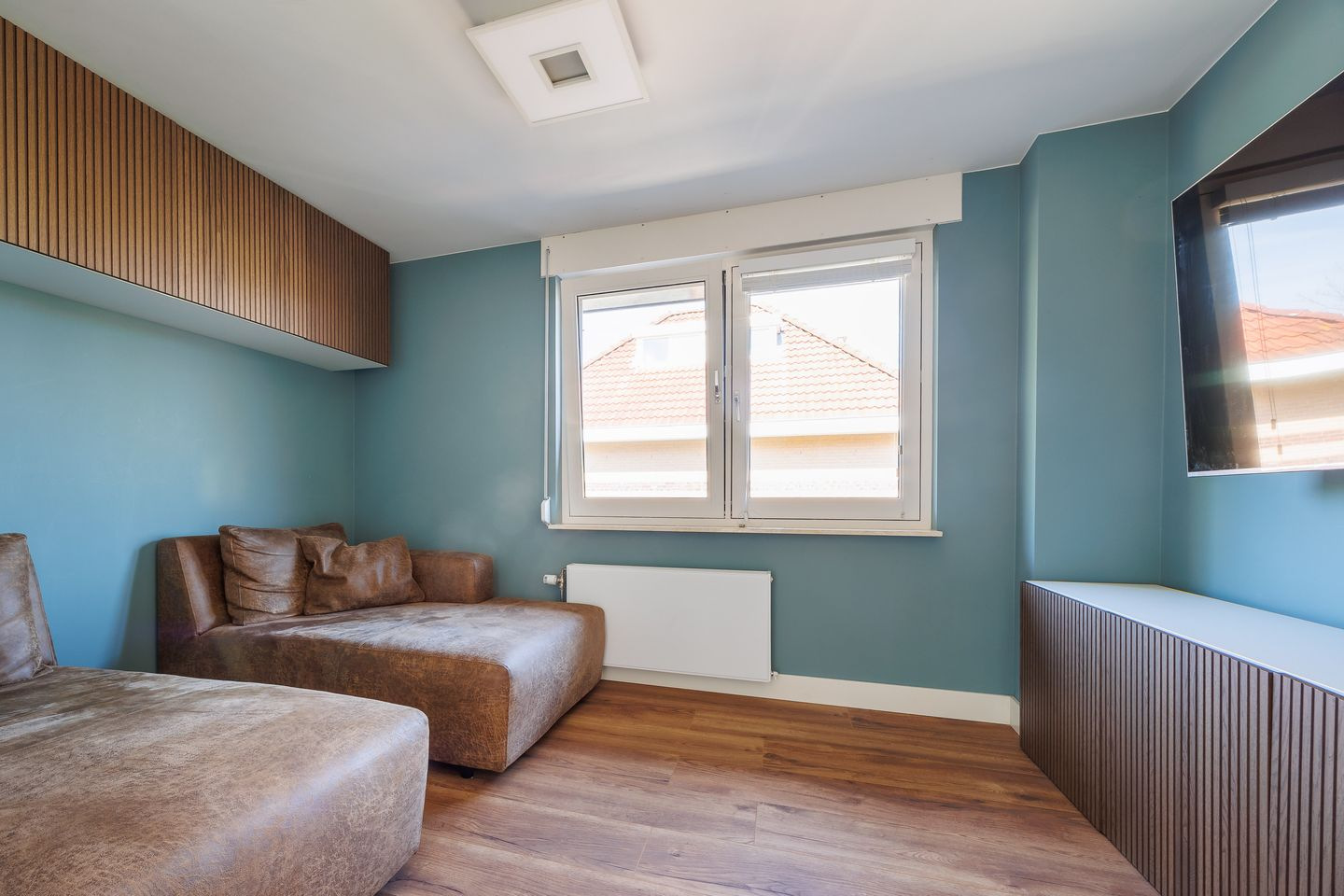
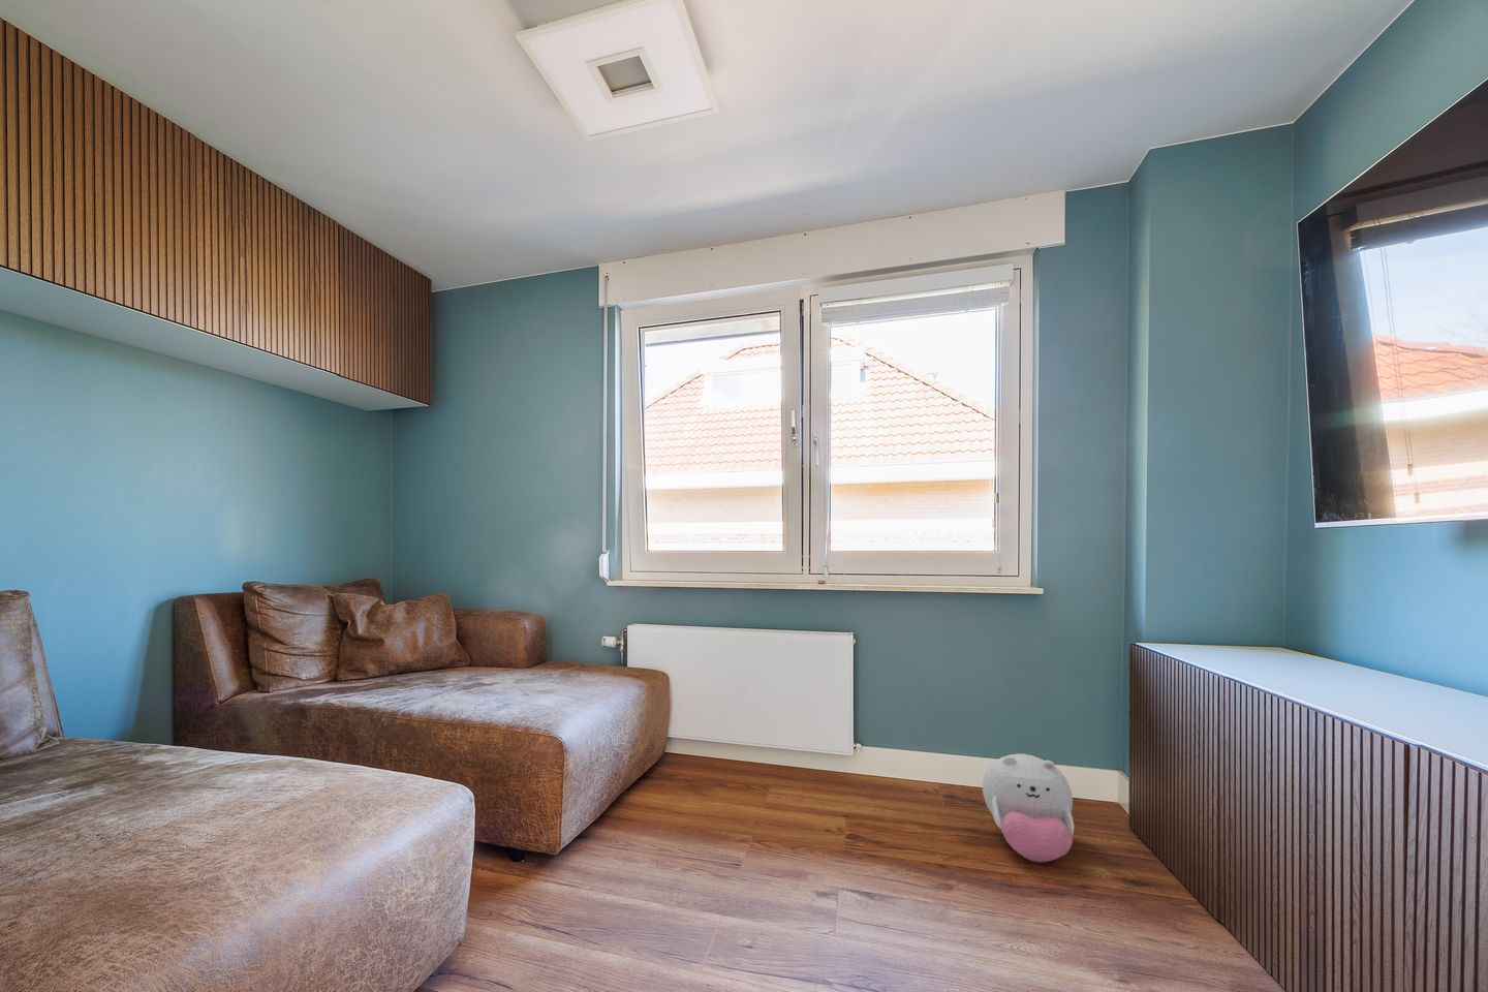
+ plush toy (1029, 800)
